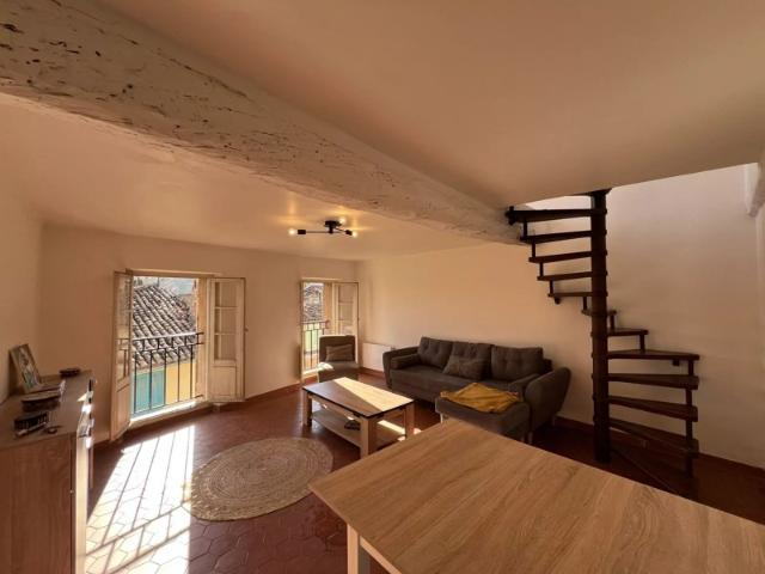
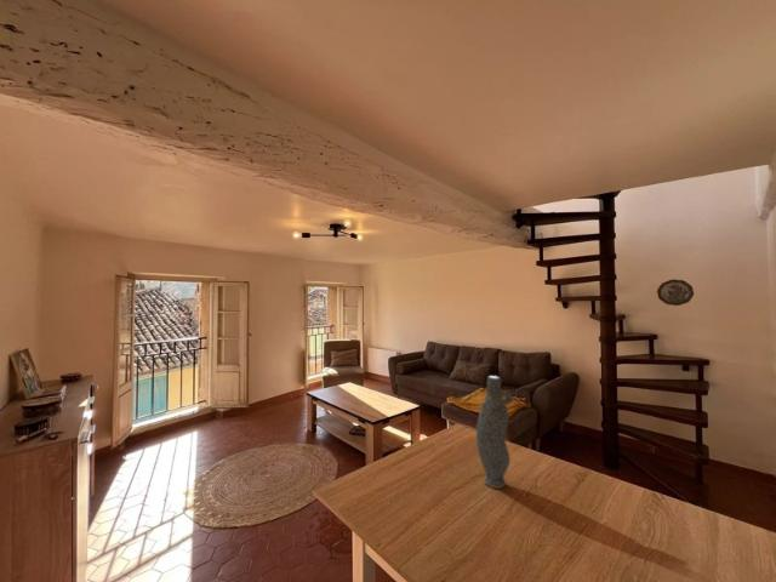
+ vase (493, 429)
+ decorative plate (674, 292)
